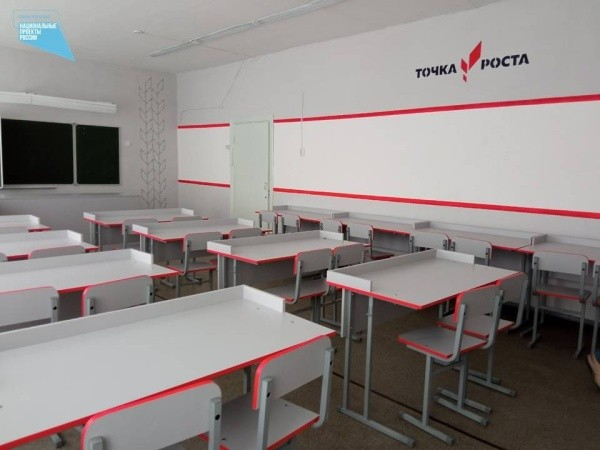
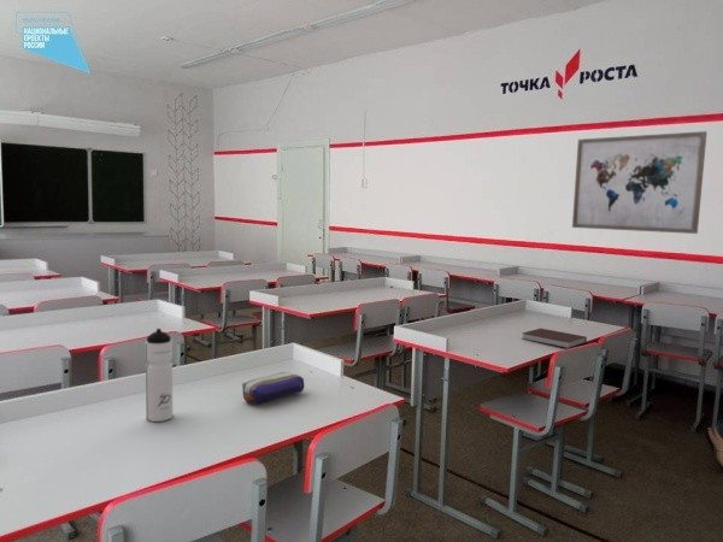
+ notebook (553, 337)
+ pencil case (274, 387)
+ water bottle (159, 372)
+ wall art (634, 183)
